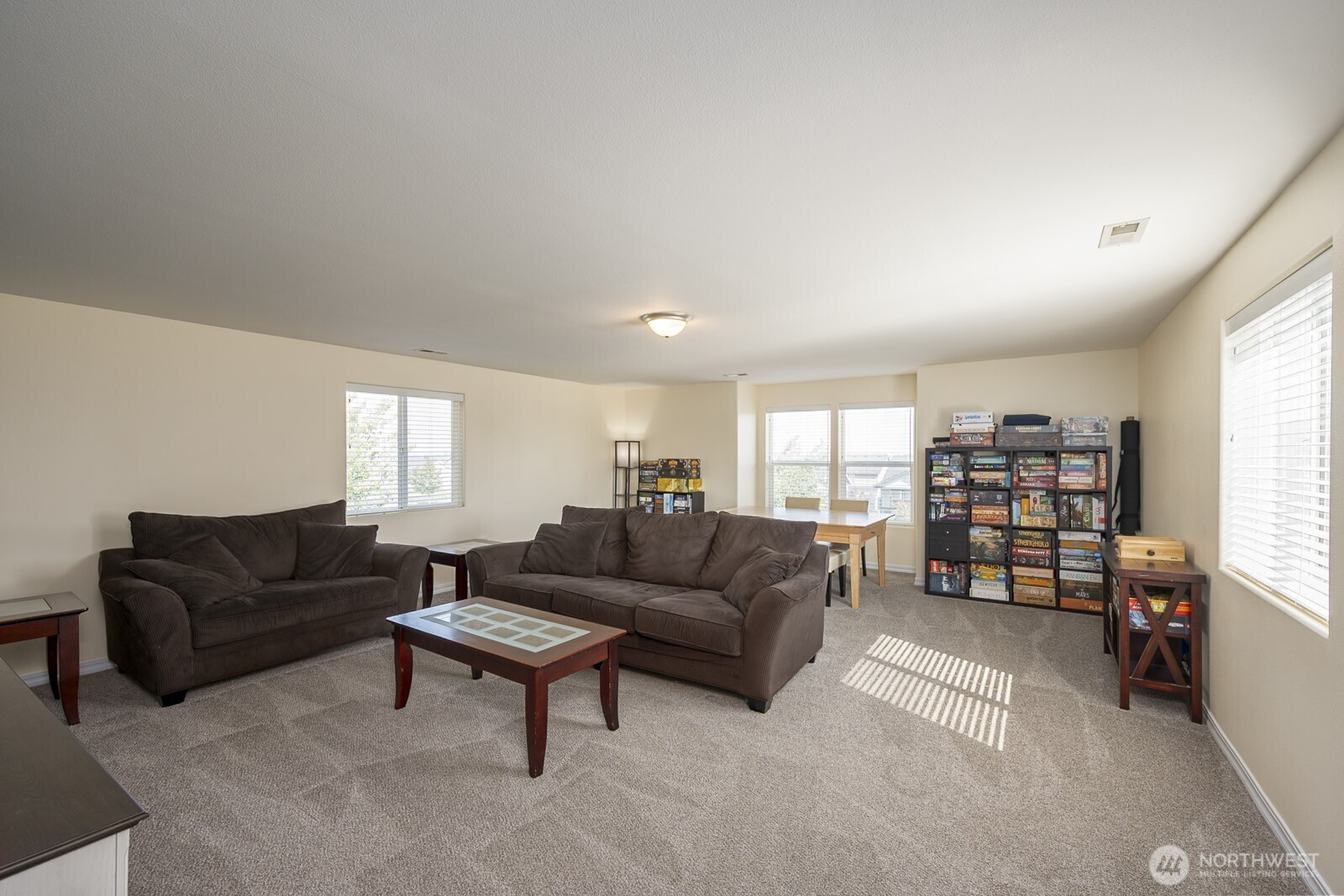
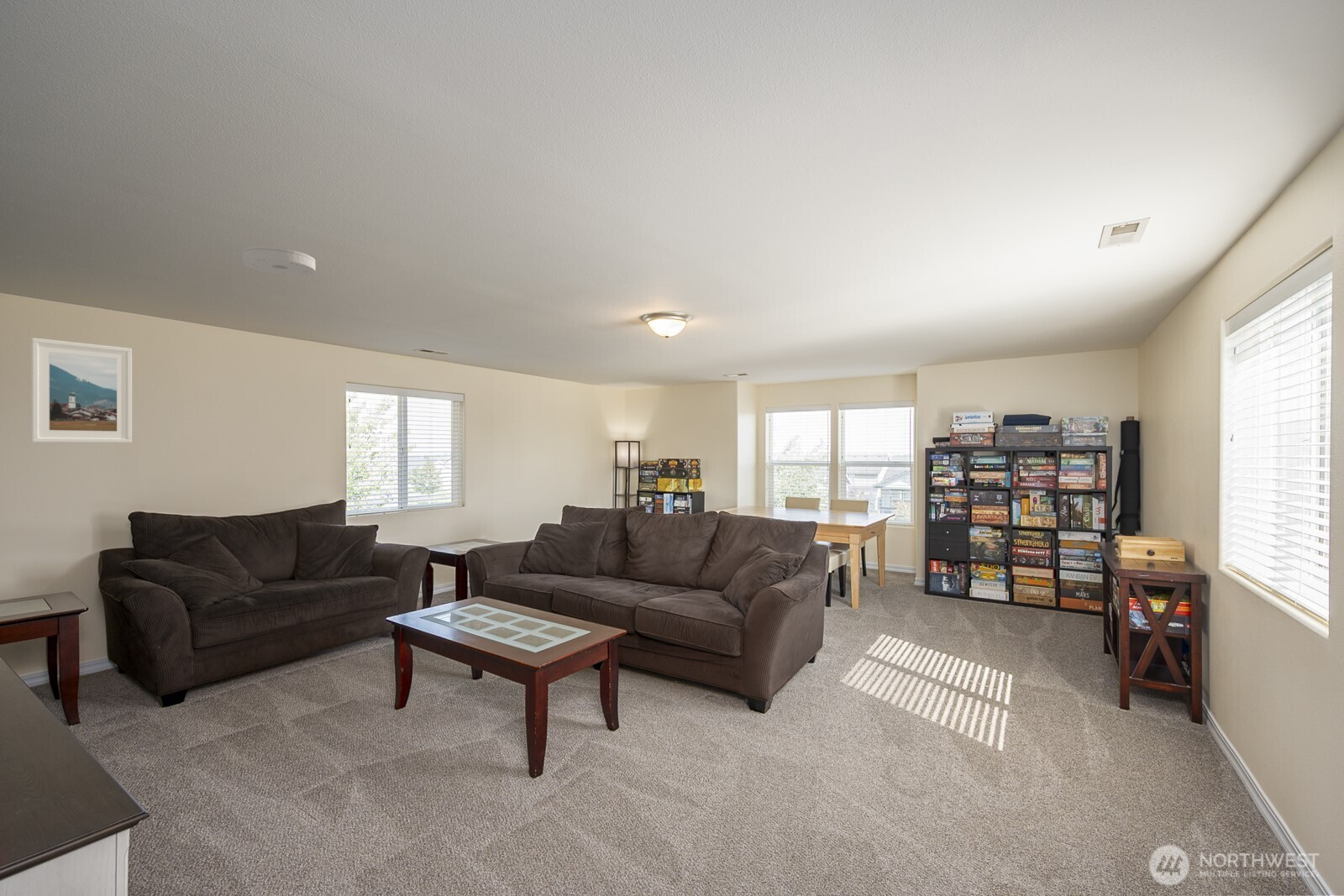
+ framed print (84, 393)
+ smoke detector (280, 261)
